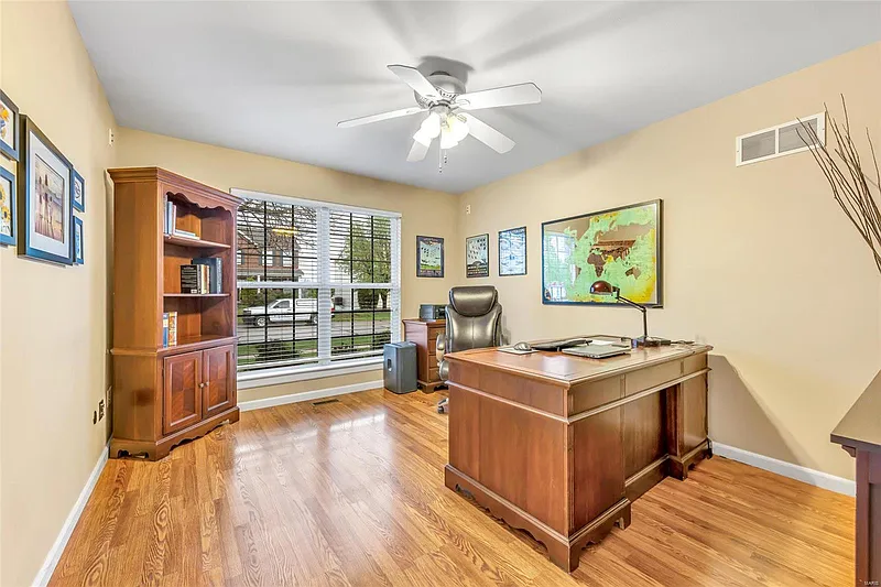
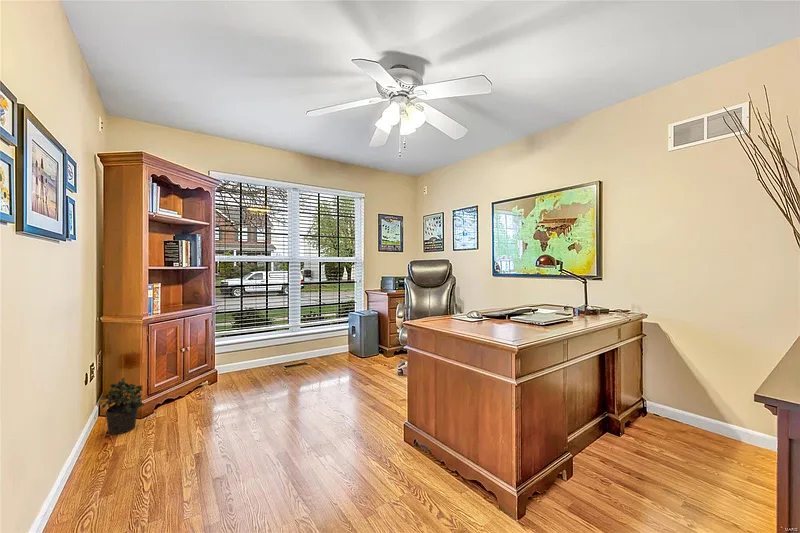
+ potted plant (123, 403)
